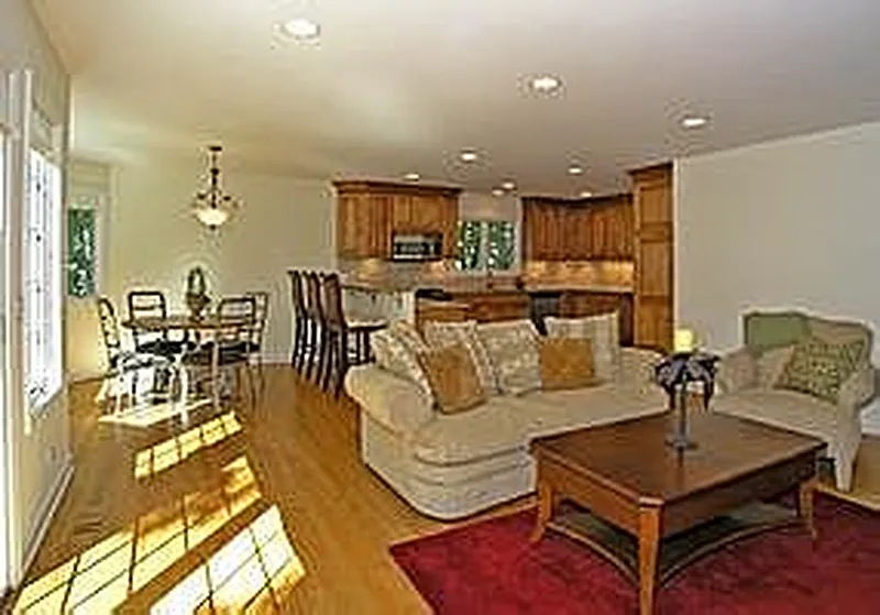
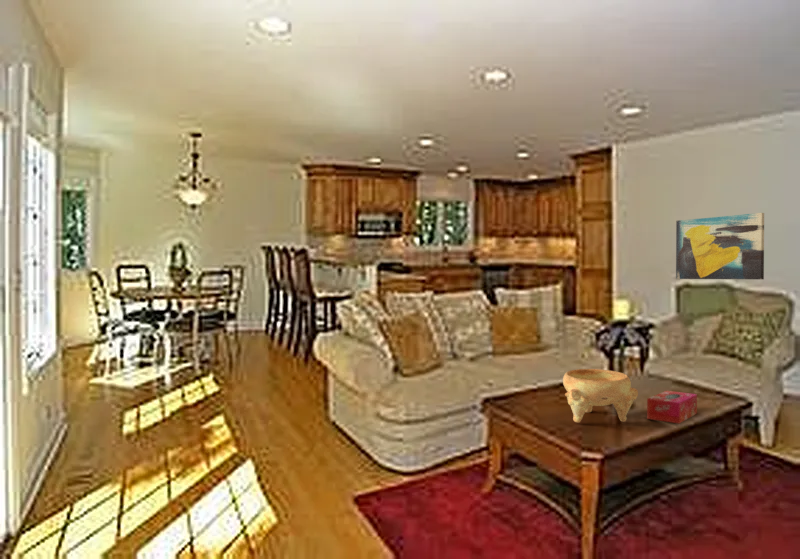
+ tissue box (672, 406)
+ decorative bowl (592, 396)
+ wall art (717, 248)
